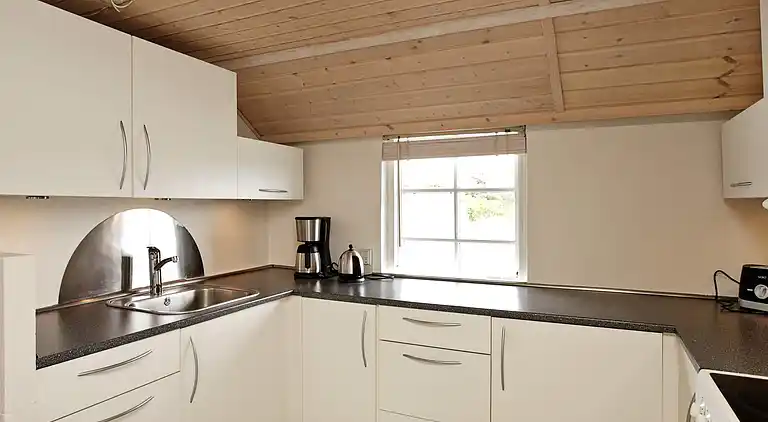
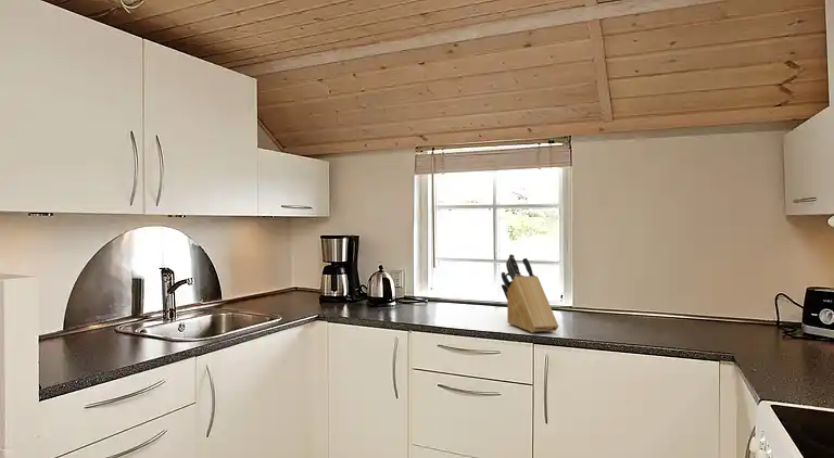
+ knife block (527, 291)
